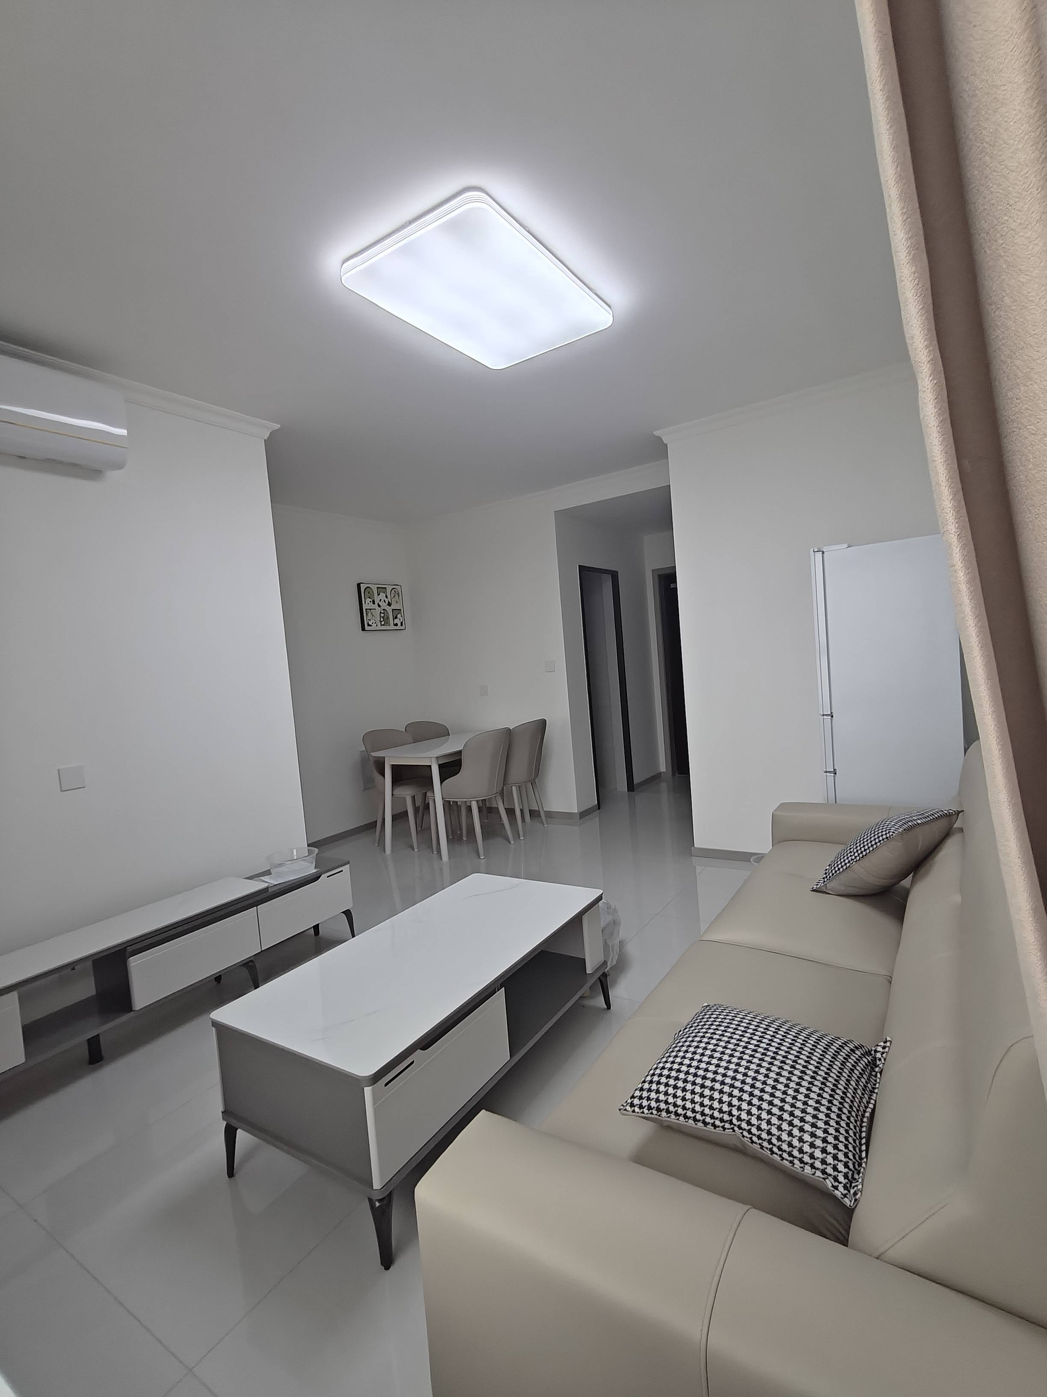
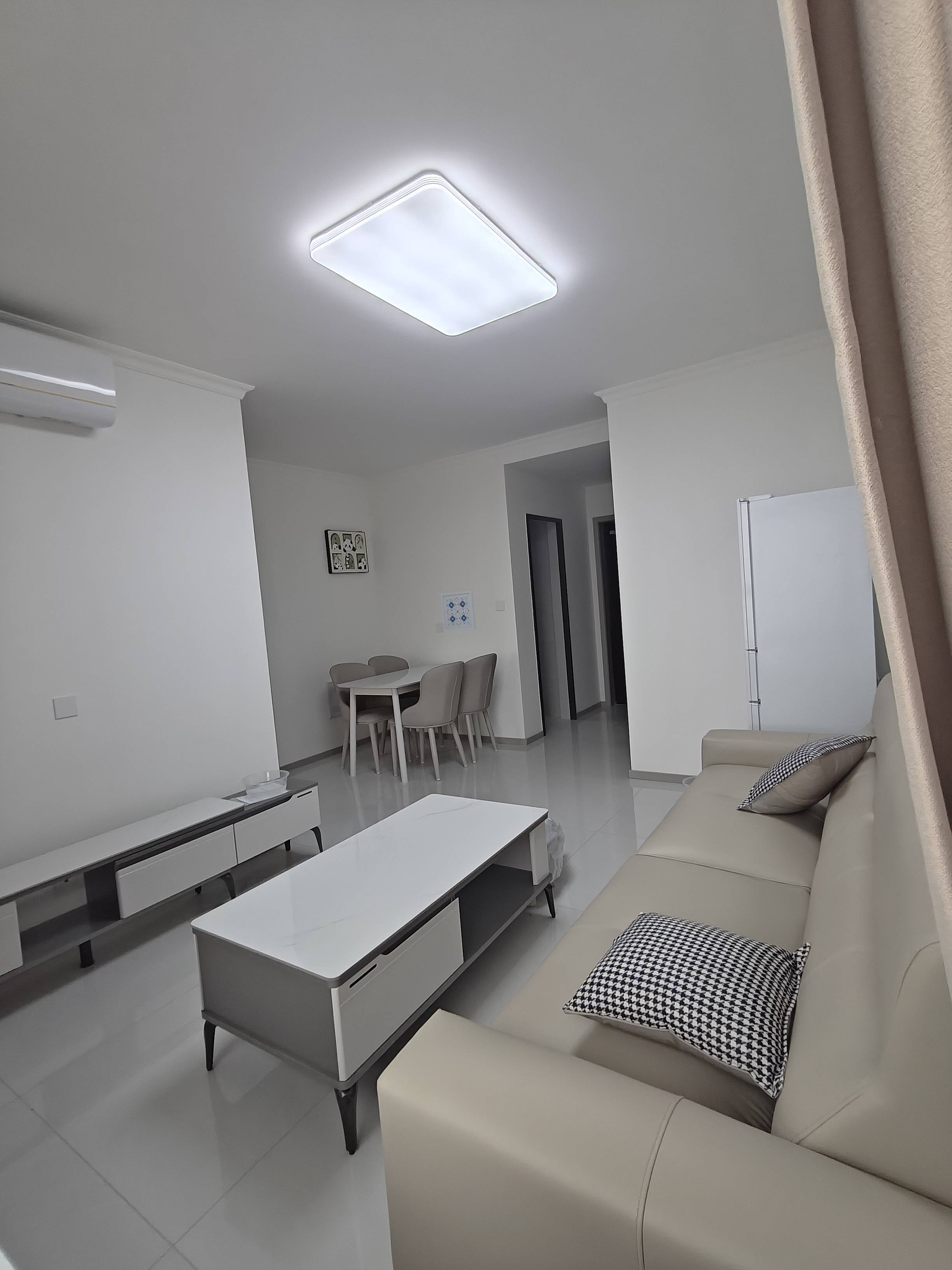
+ wall art (458, 611)
